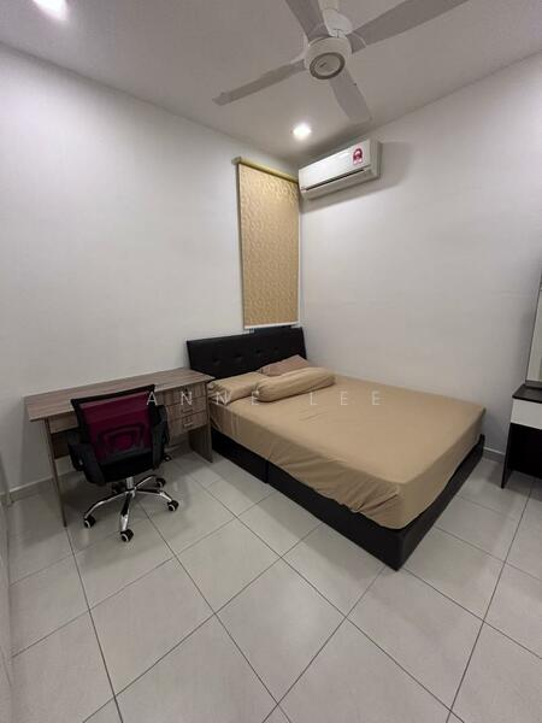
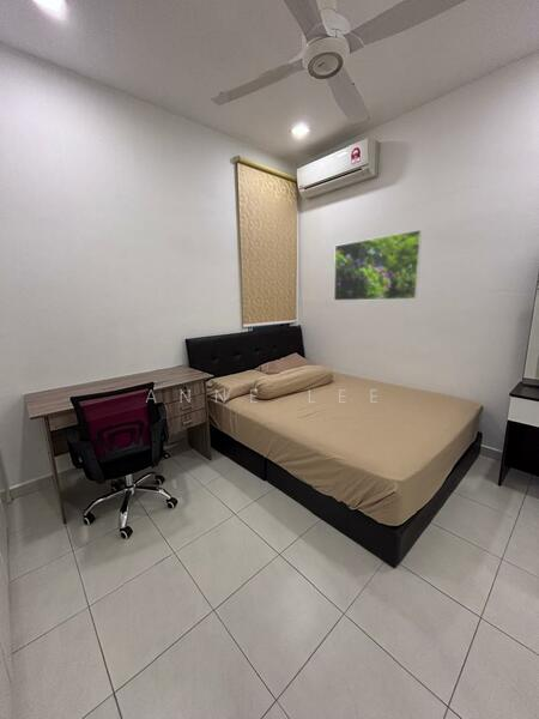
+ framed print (371, 270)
